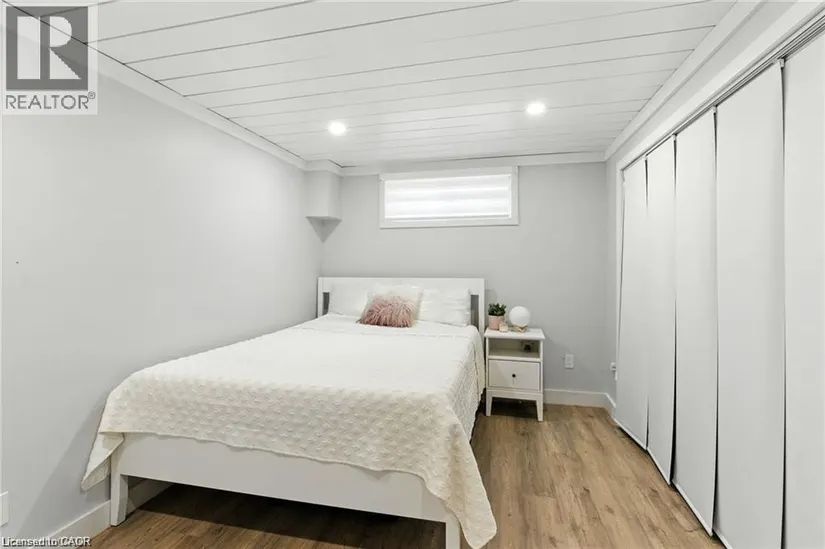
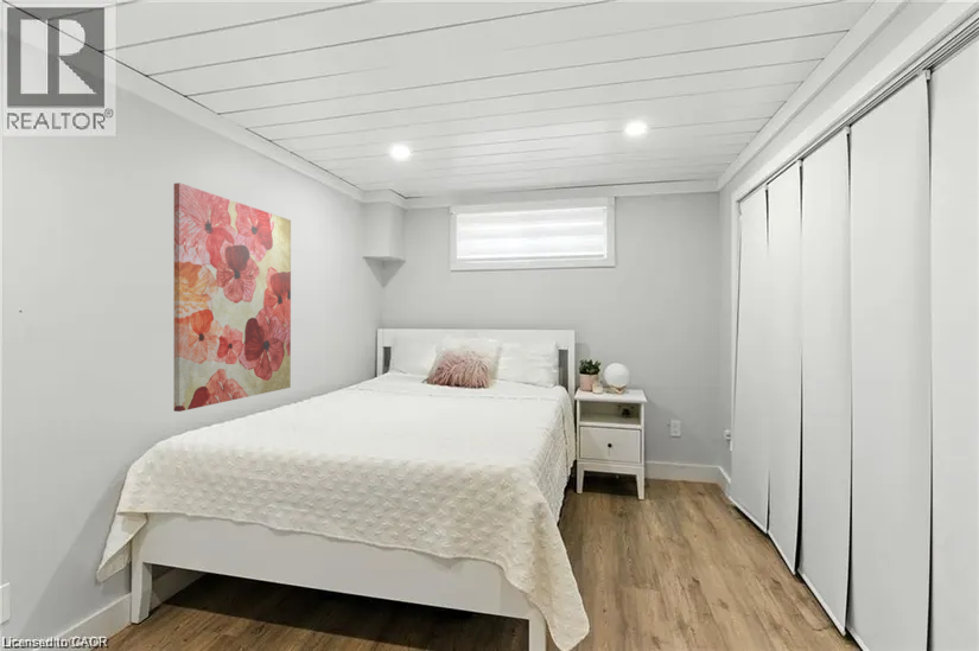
+ wall art (241, 301)
